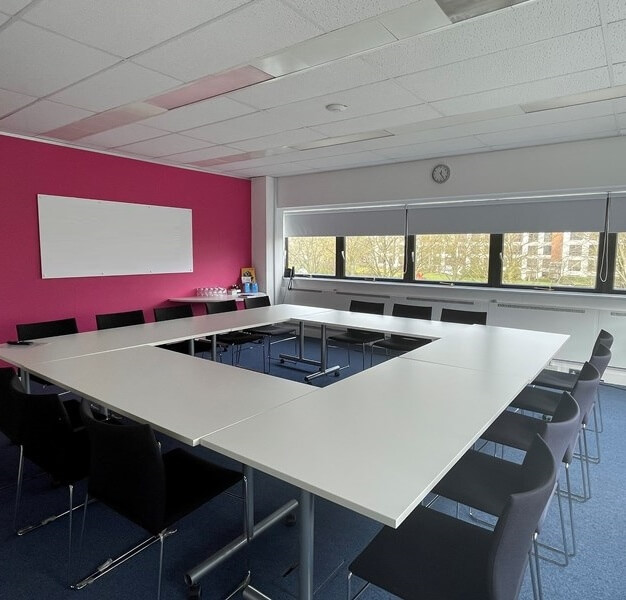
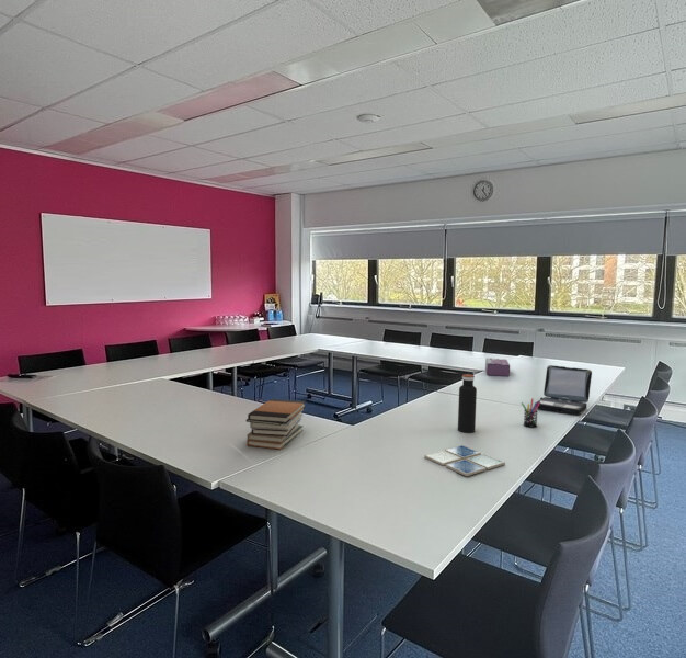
+ drink coaster (464, 460)
+ water bottle (467, 402)
+ book stack (277, 422)
+ pen holder (529, 411)
+ laptop (560, 388)
+ tissue box (496, 366)
